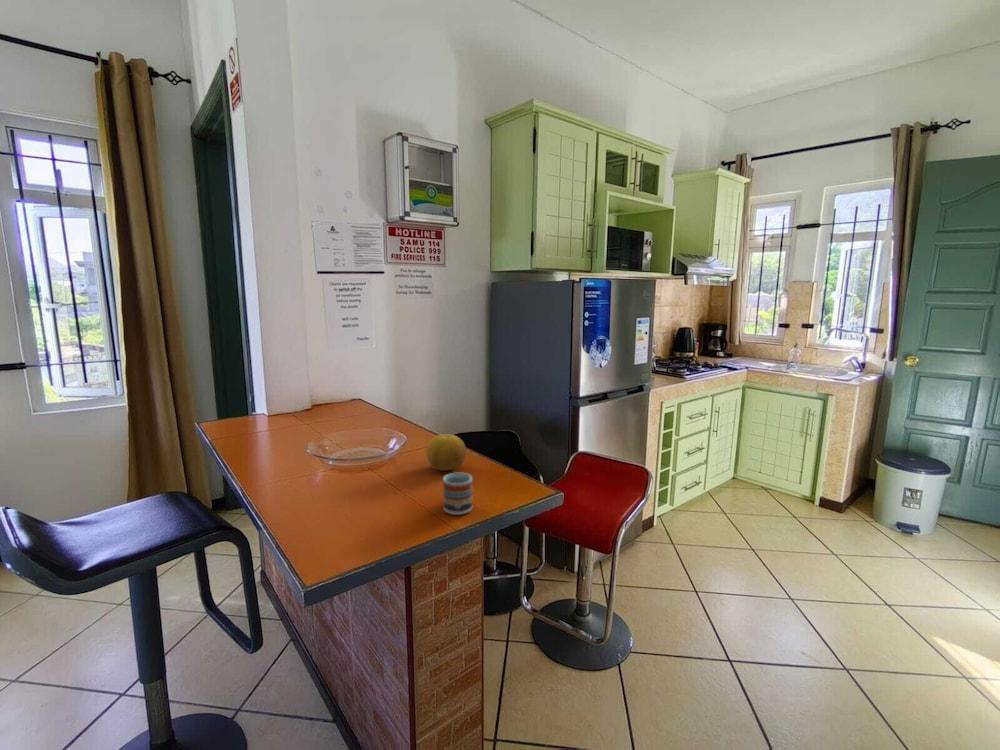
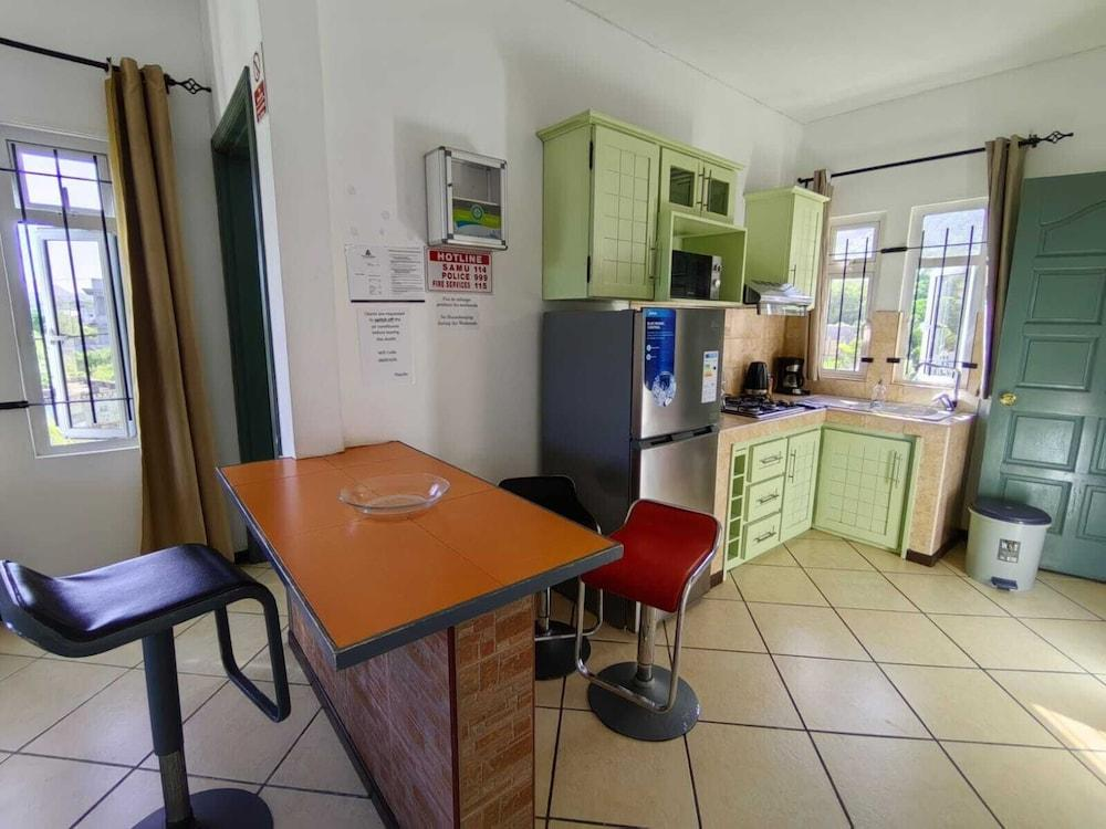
- fruit (446, 452)
- cup (455, 491)
